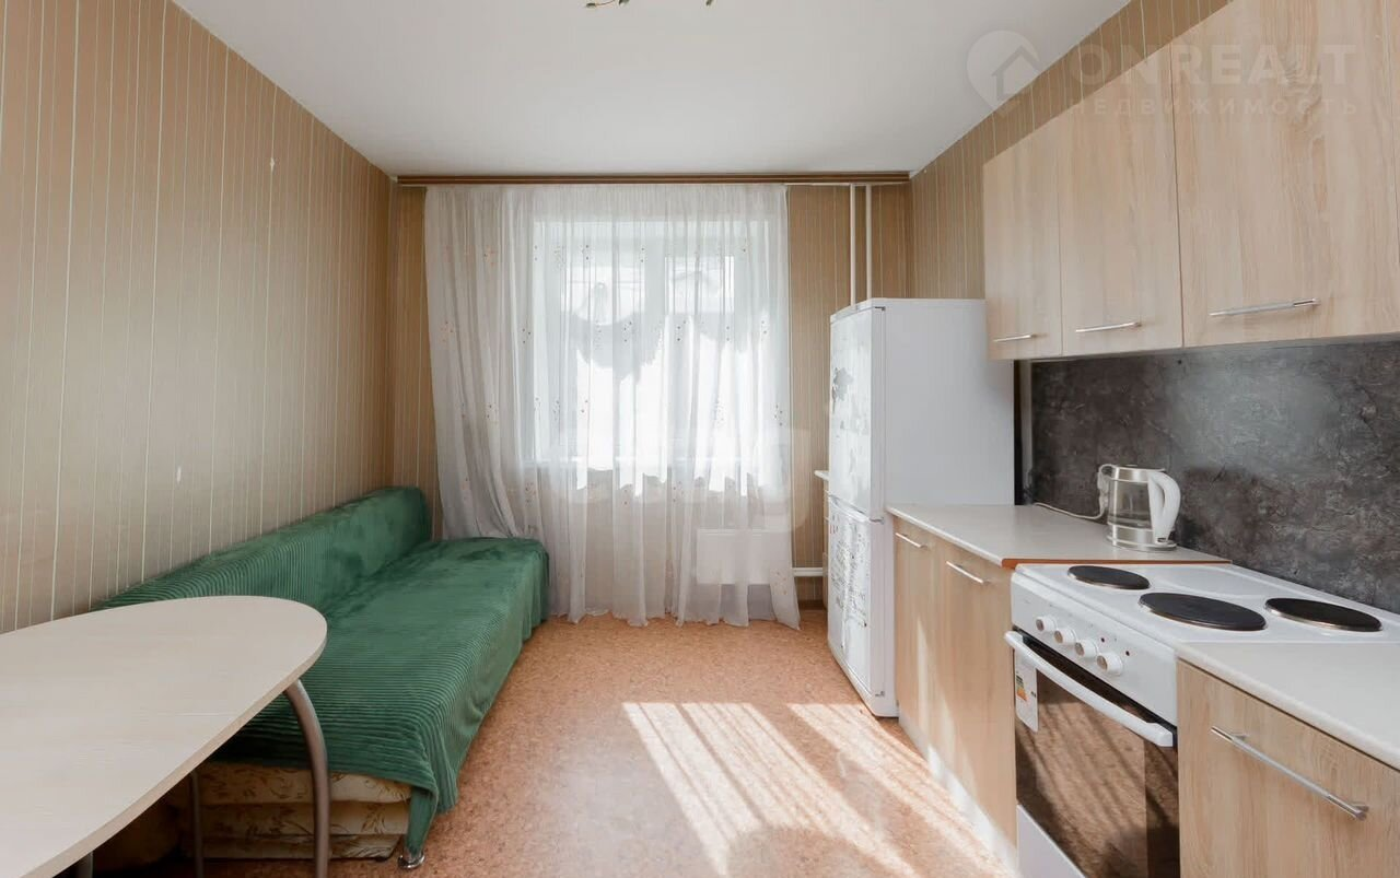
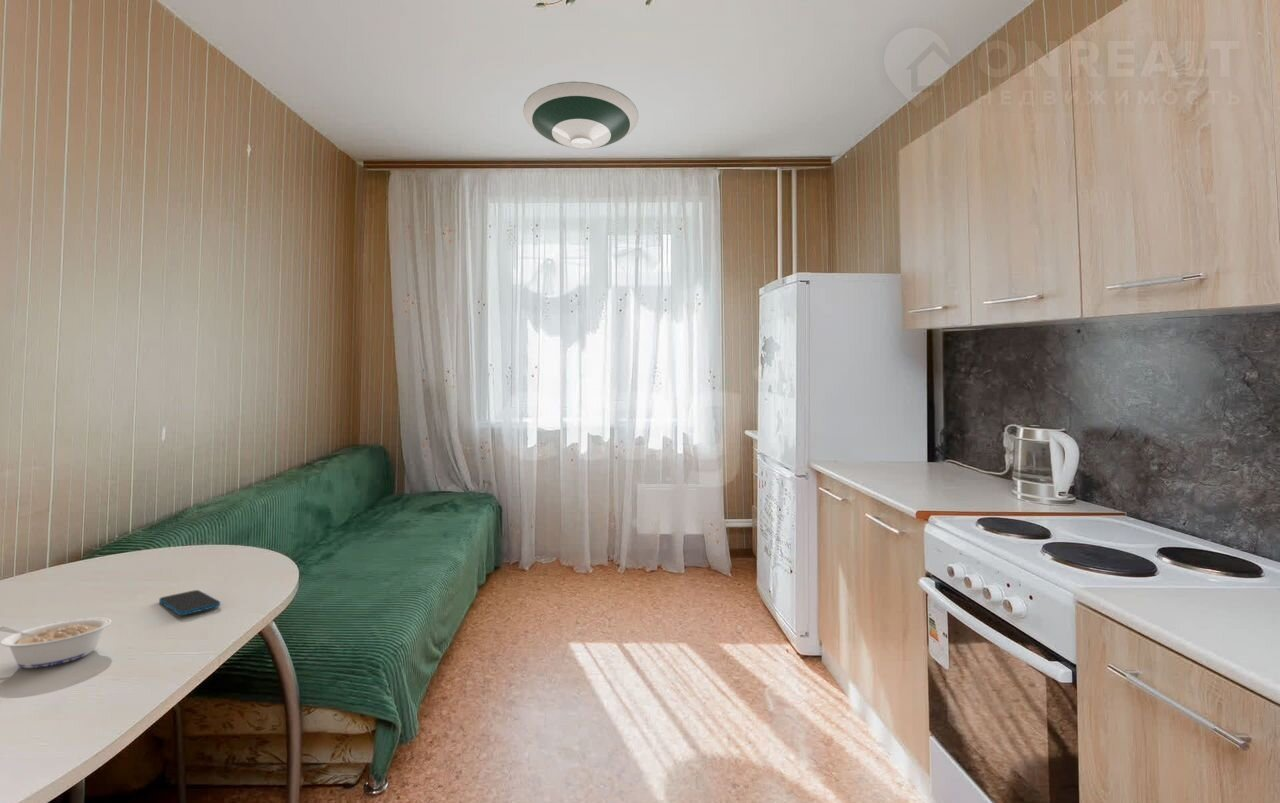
+ smartphone (189, 602)
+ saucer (581, 129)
+ legume (53, 642)
